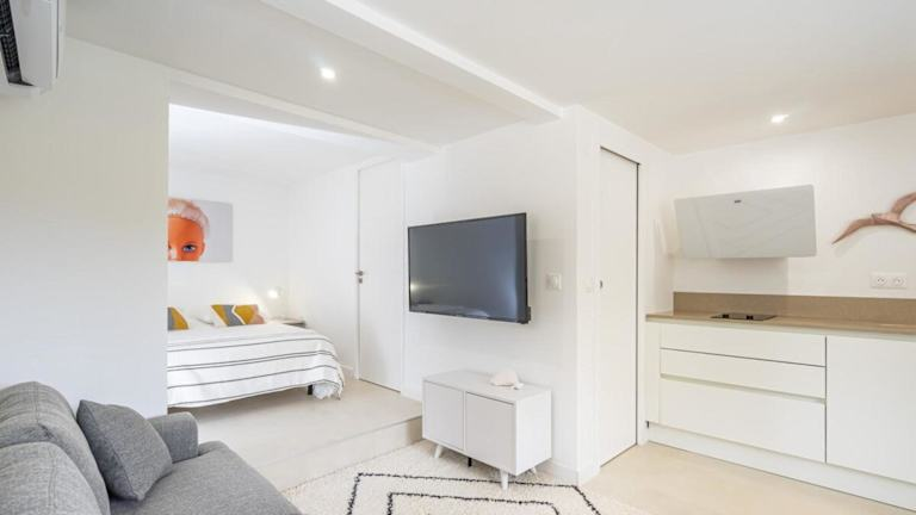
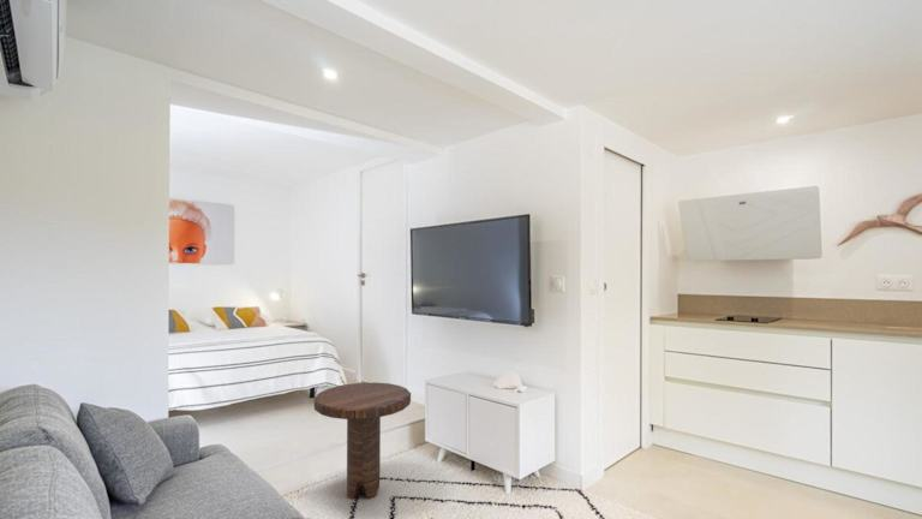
+ side table (363, 443)
